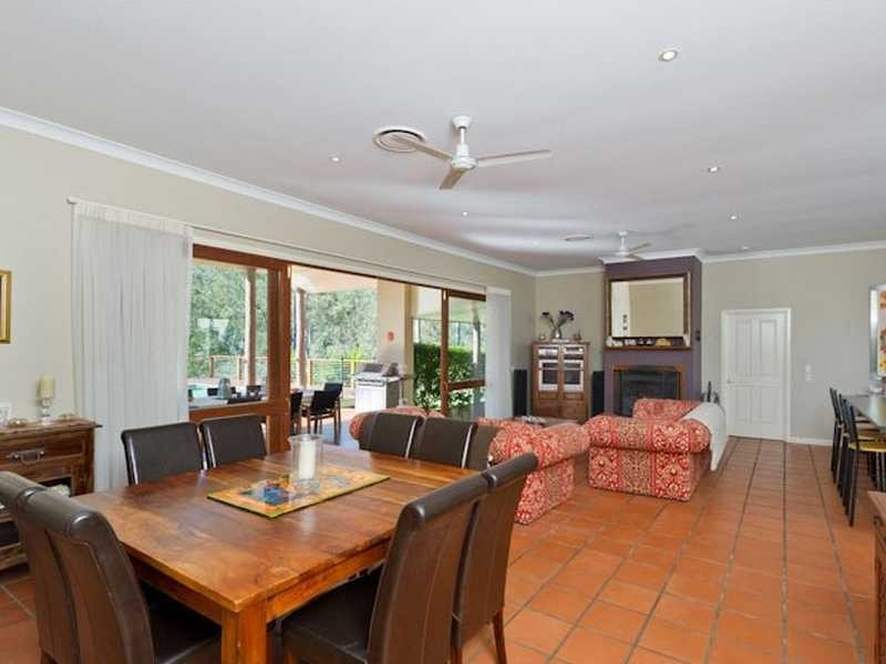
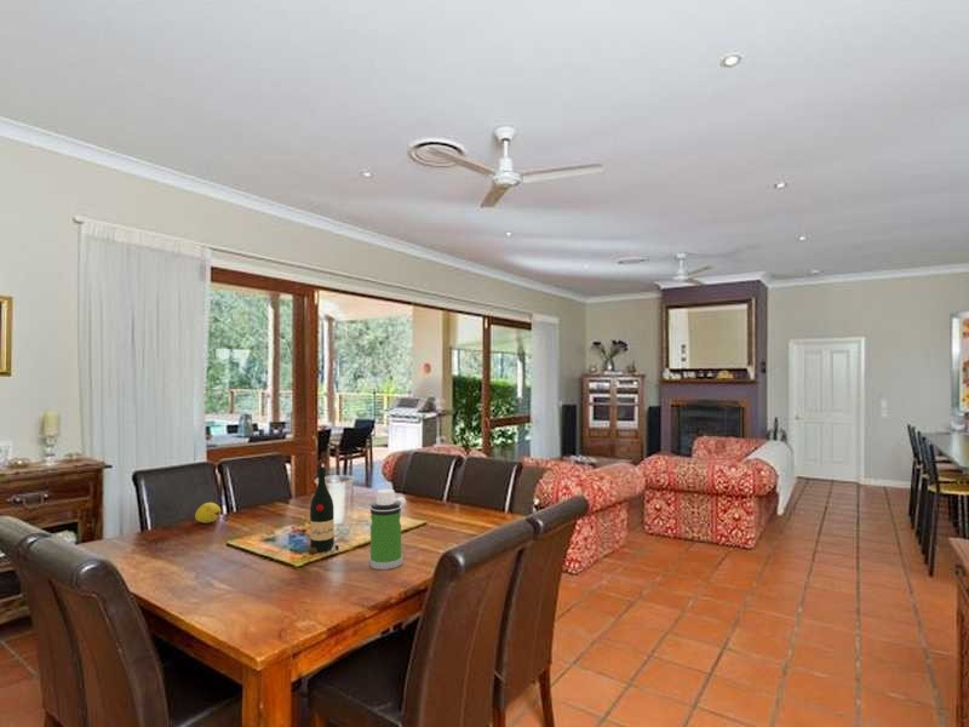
+ fruit (208, 513)
+ wine bottle (323, 509)
+ water bottle (386, 527)
